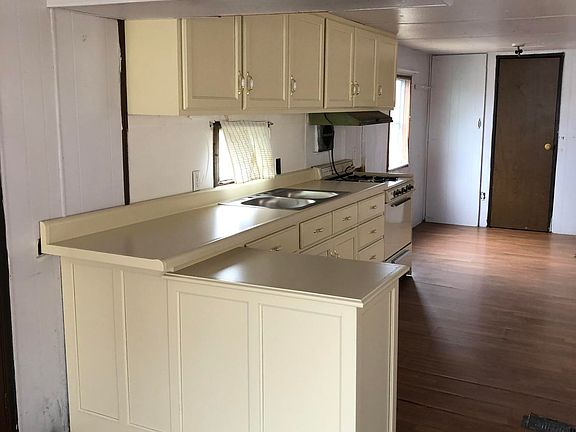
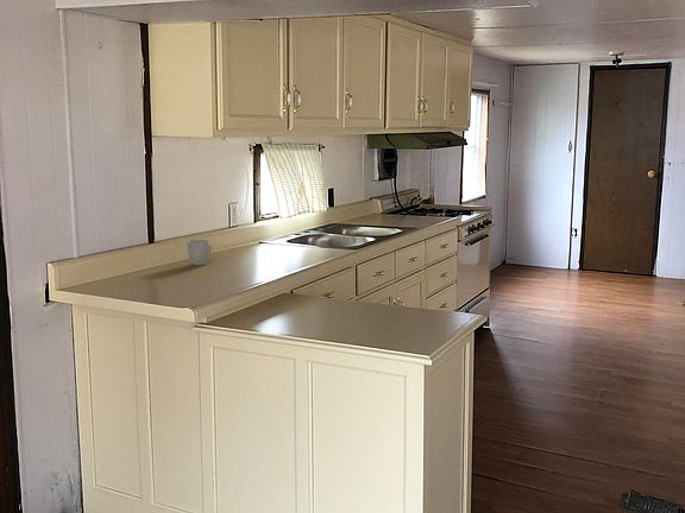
+ mug (201, 252)
